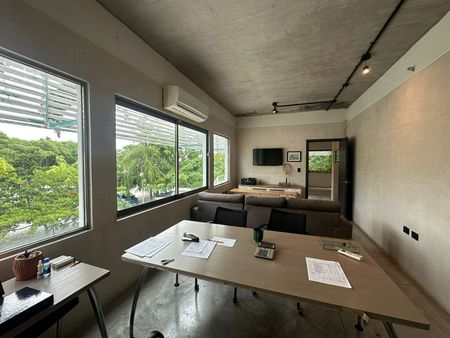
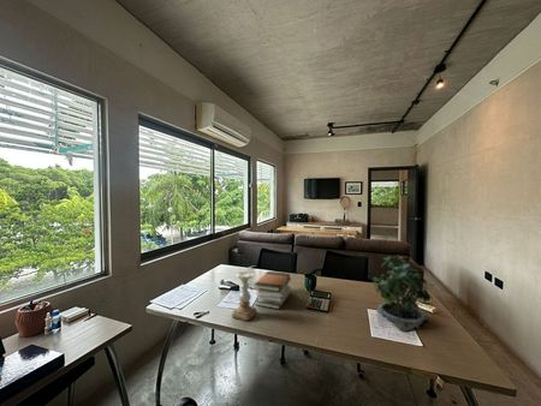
+ candle holder (244, 294)
+ potted plant (400, 285)
+ book stack (273, 288)
